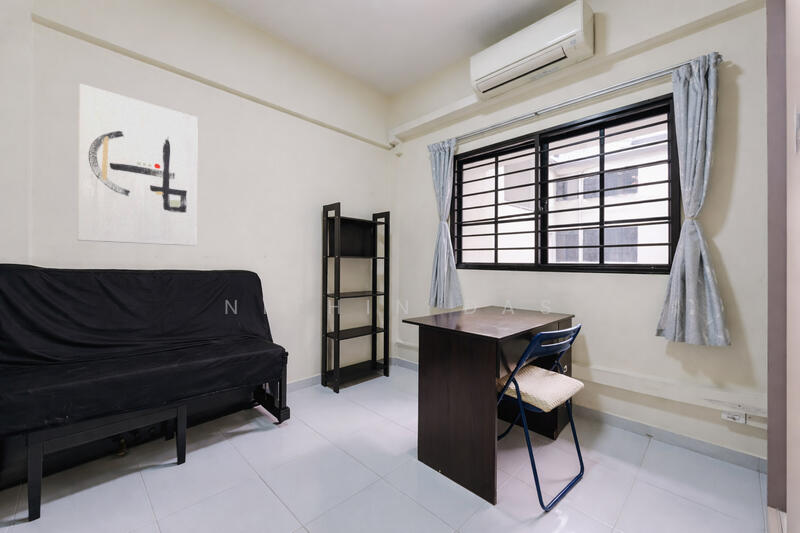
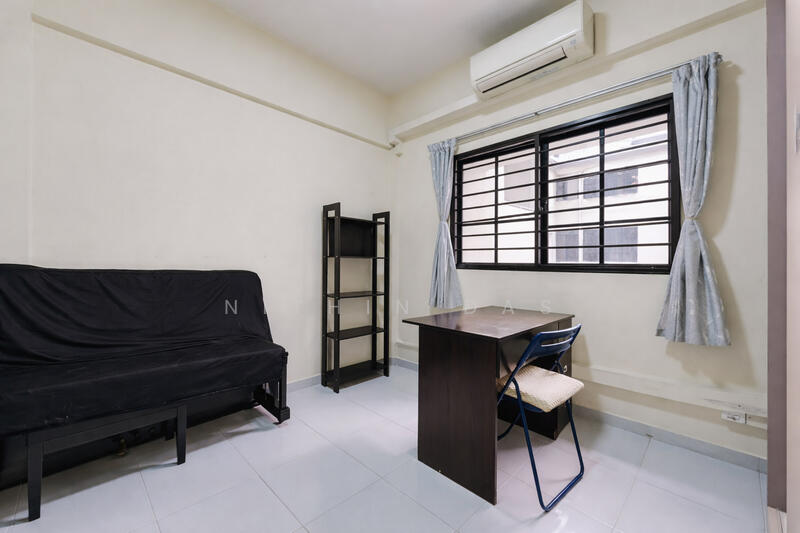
- wall art (143, 173)
